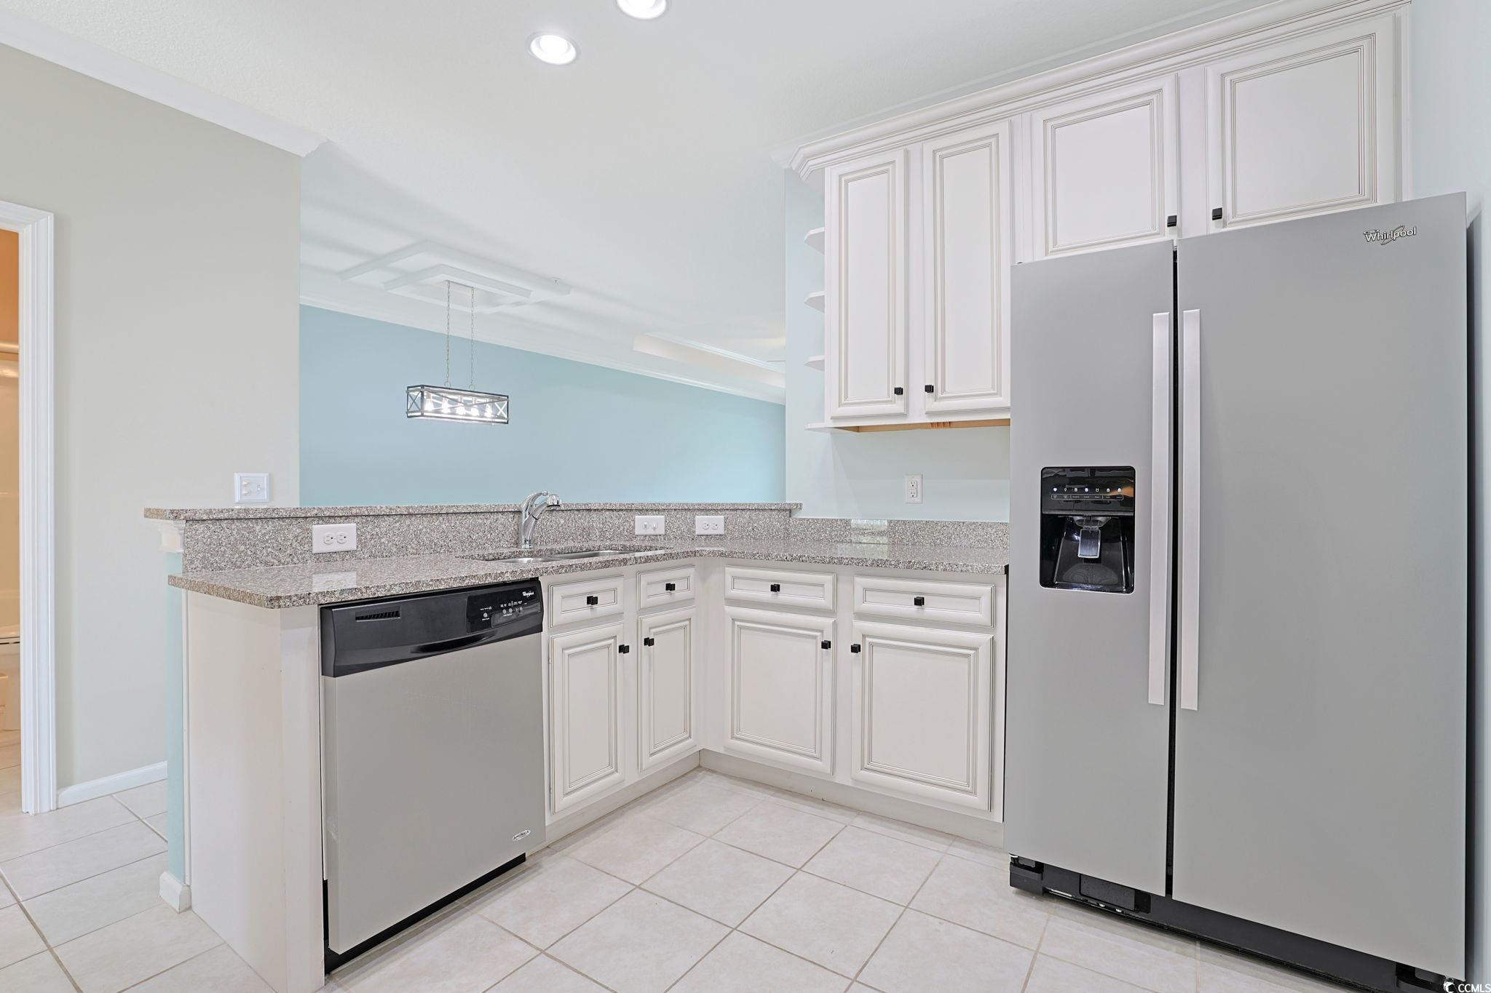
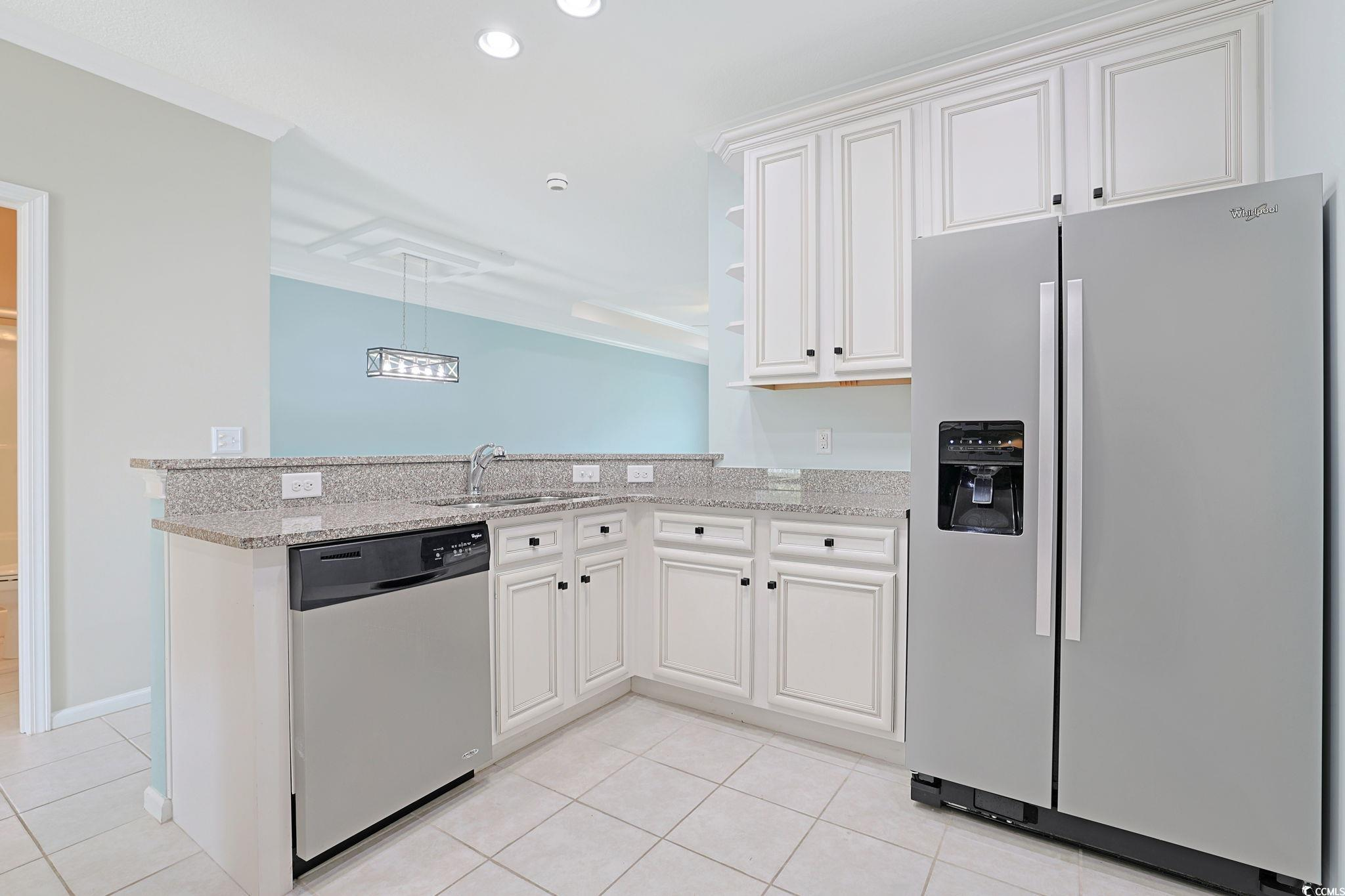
+ smoke detector (557, 182)
